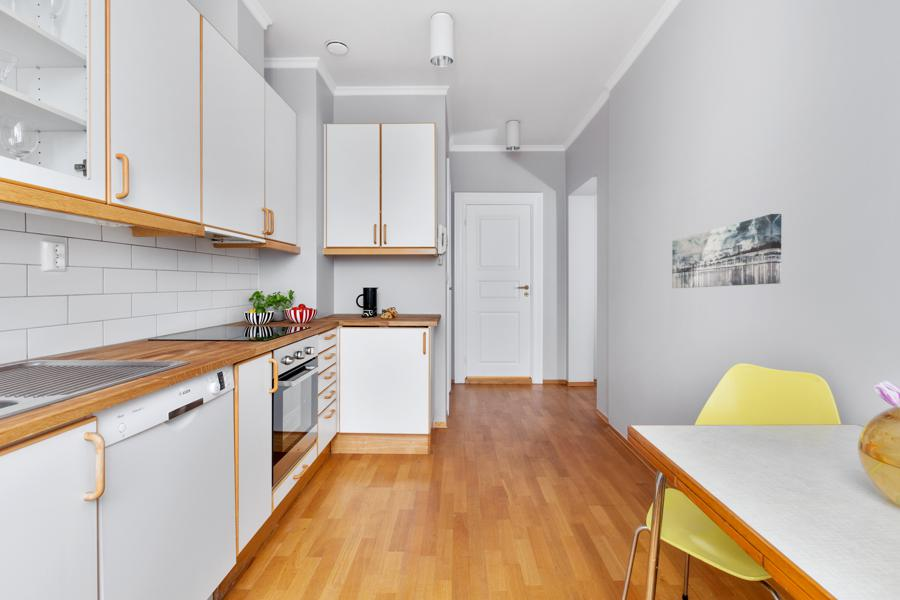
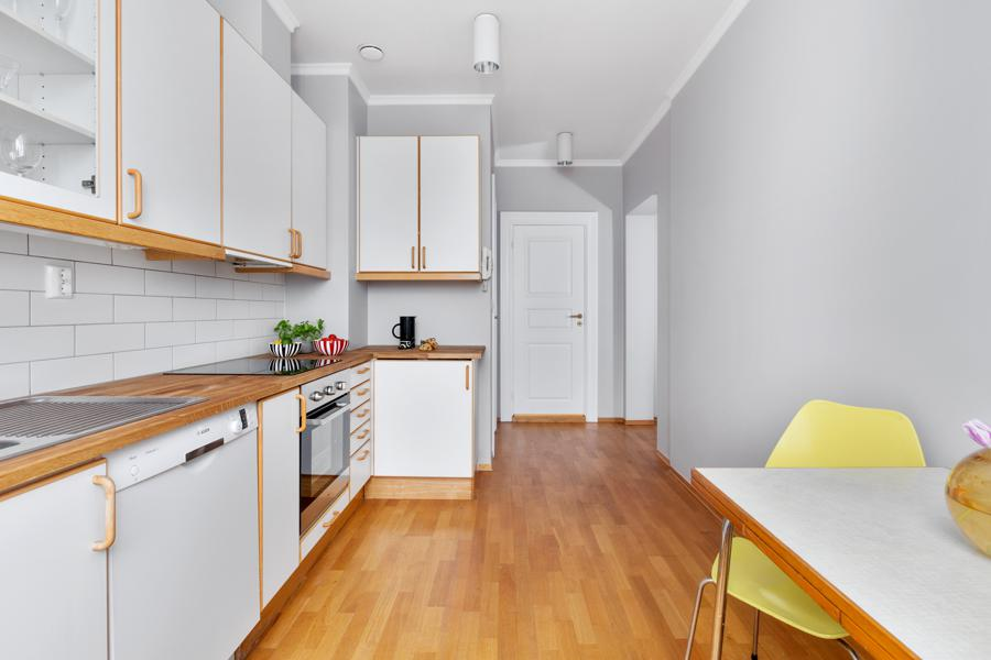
- wall art (716, 258)
